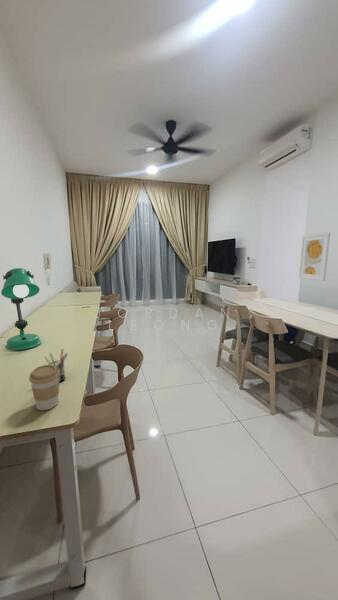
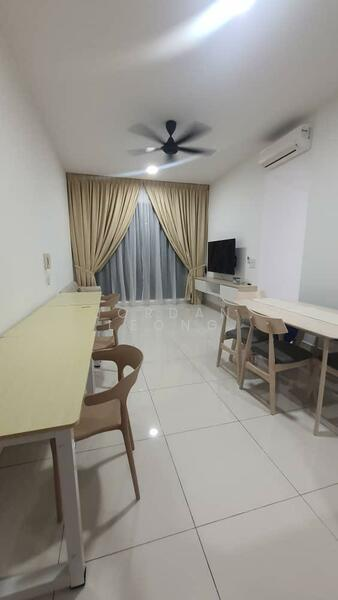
- coffee cup (45, 386)
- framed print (313, 257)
- desk lamp (19, 307)
- pen holder (56, 365)
